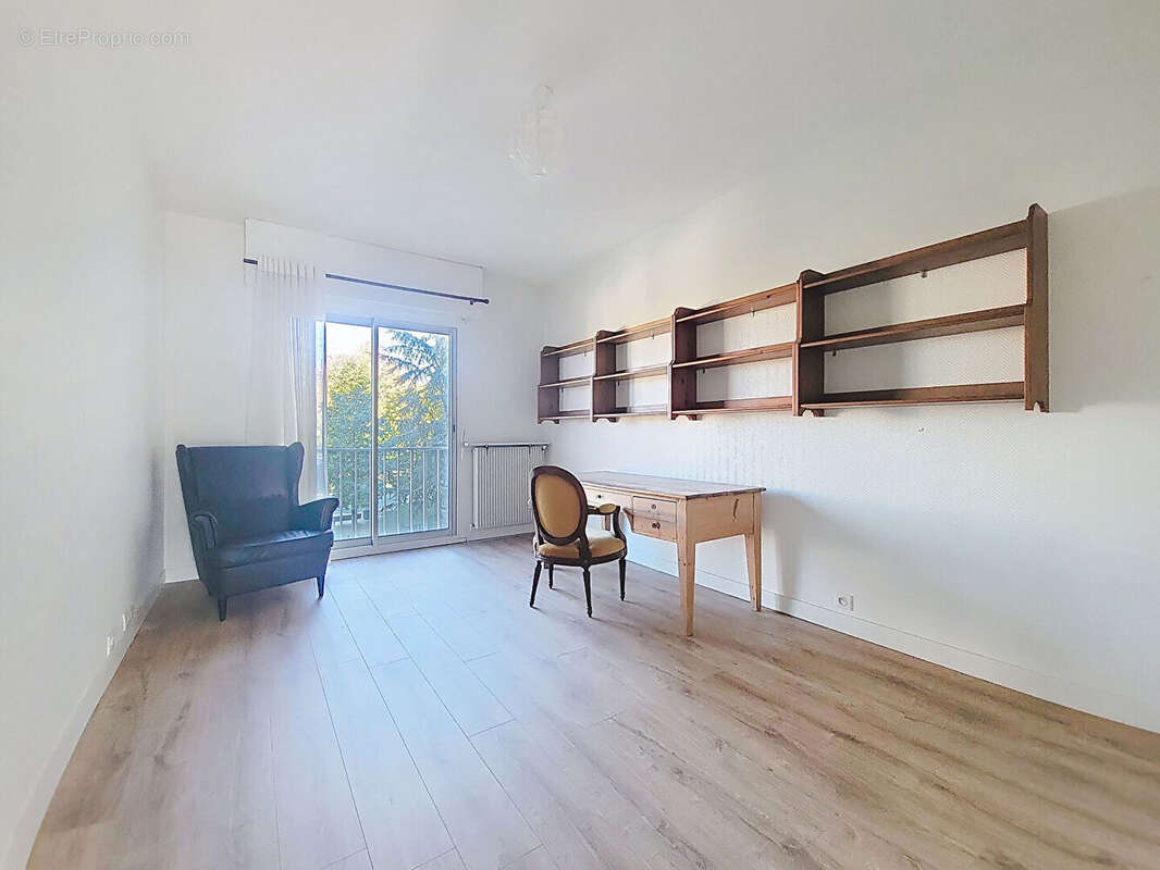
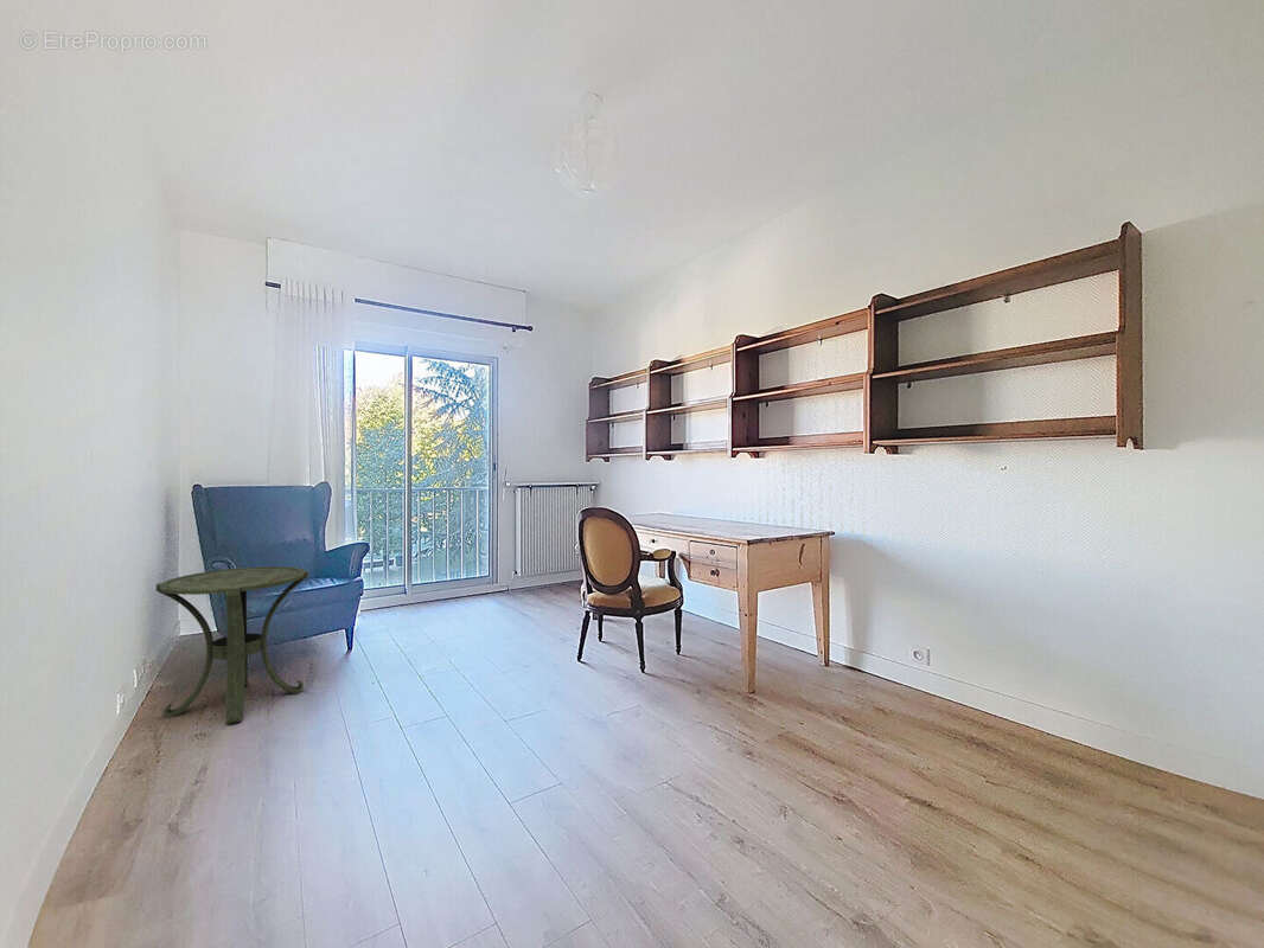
+ side table (237, 639)
